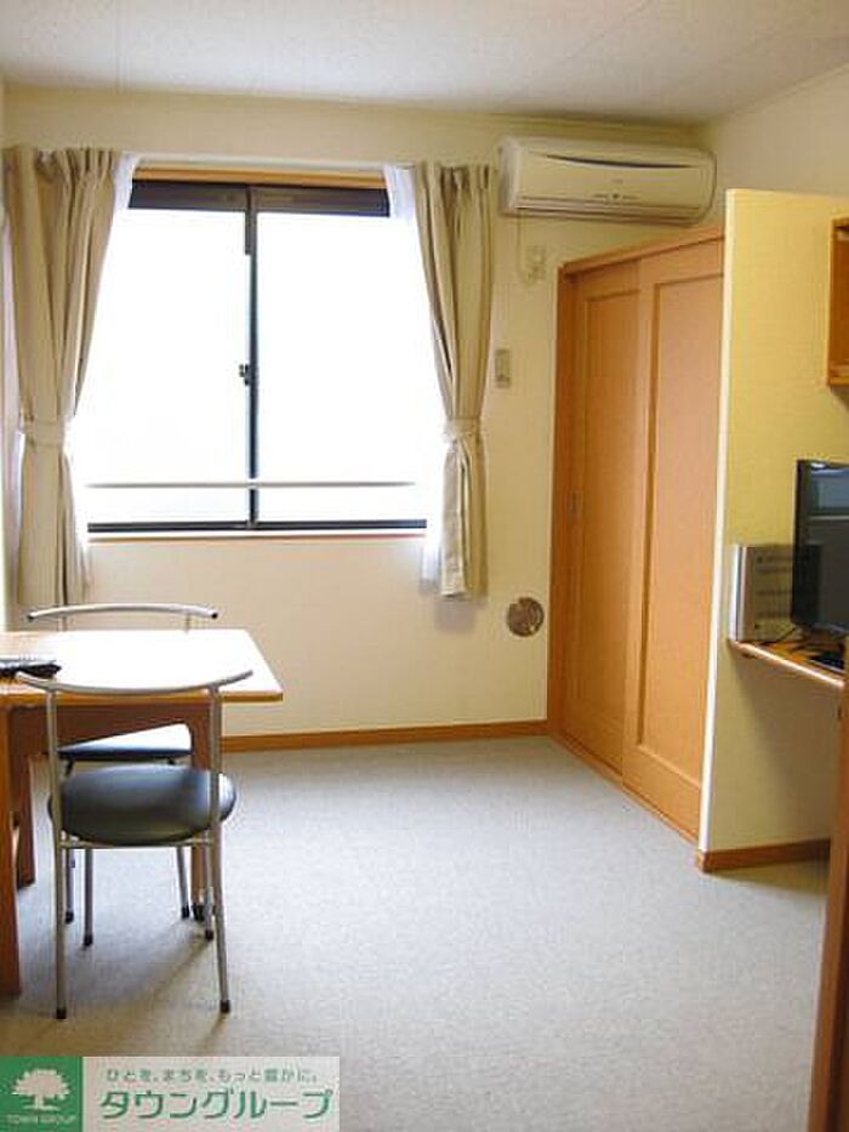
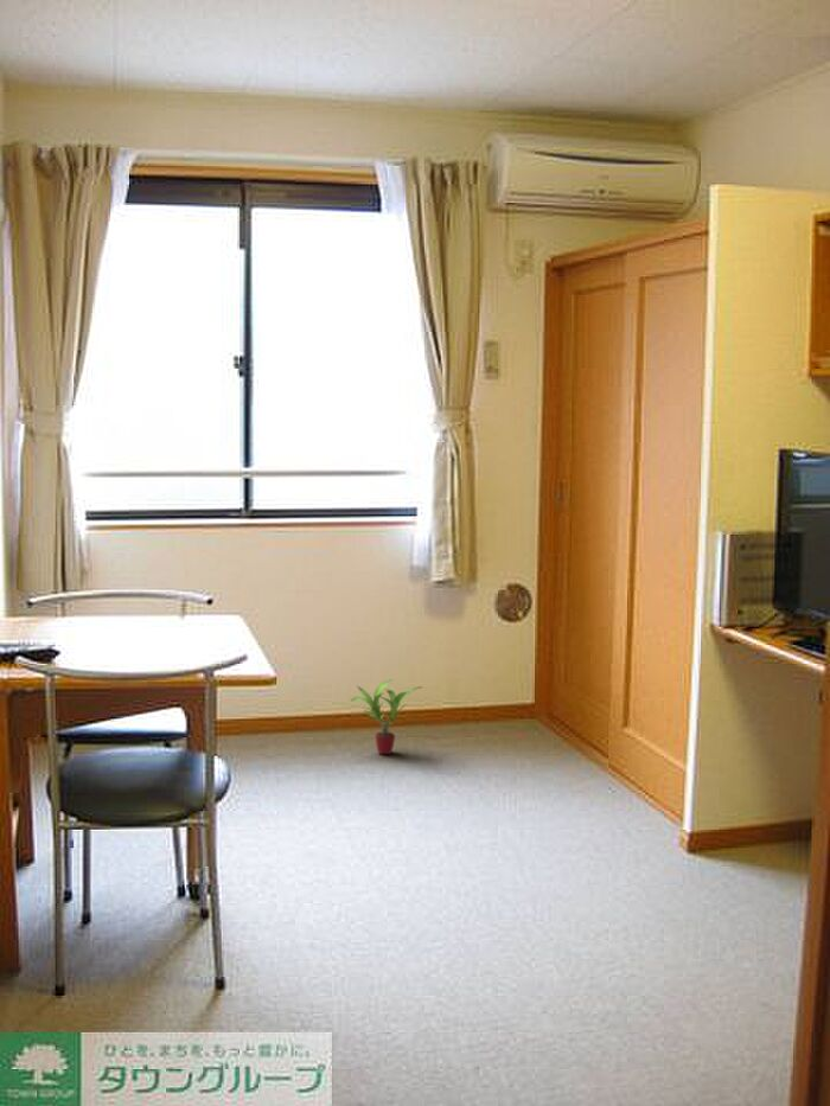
+ potted plant (387, 721)
